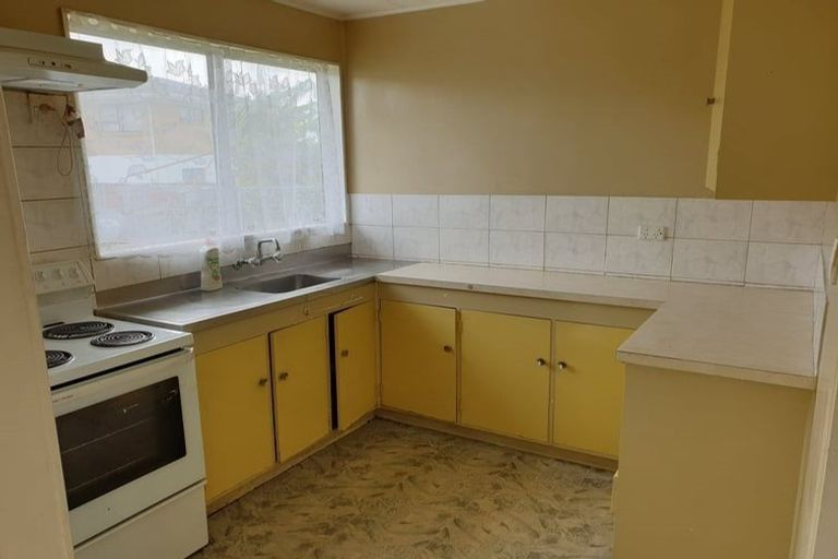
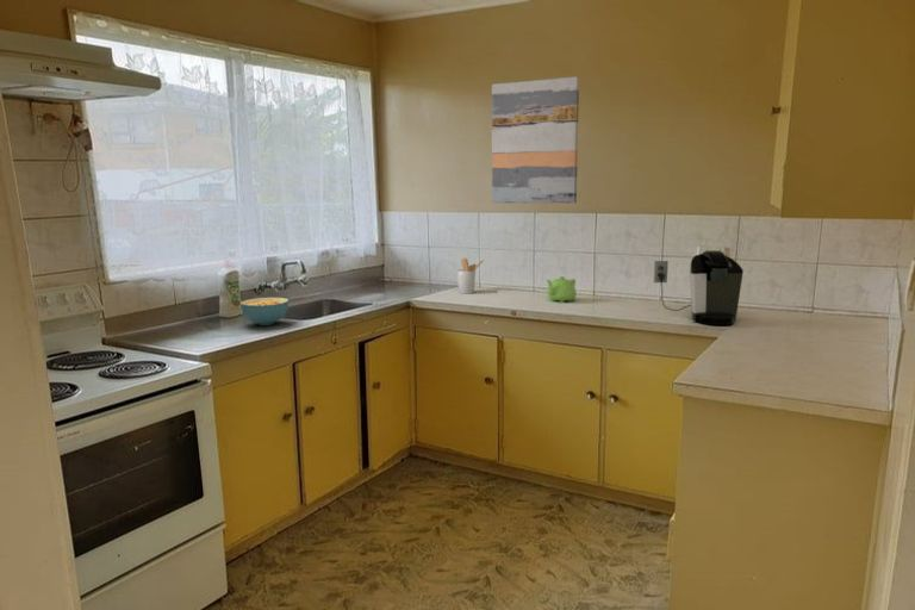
+ teapot (560, 288)
+ coffee maker (699, 286)
+ wall art (533, 142)
+ utensil holder (471, 275)
+ cereal bowl (264, 312)
